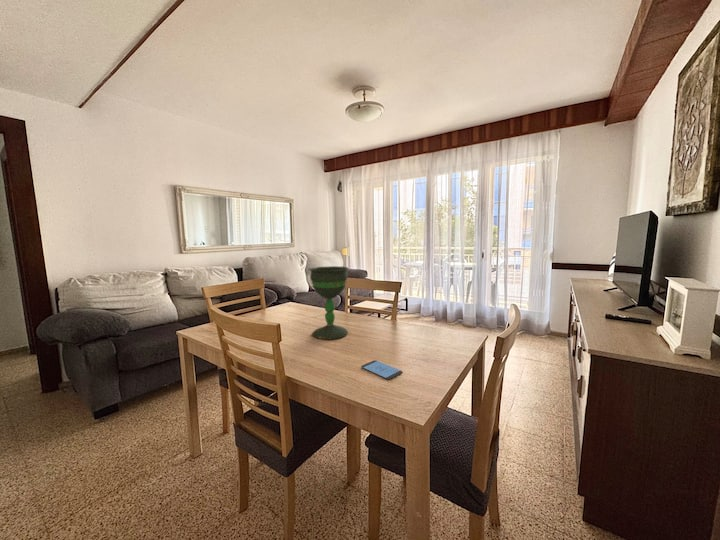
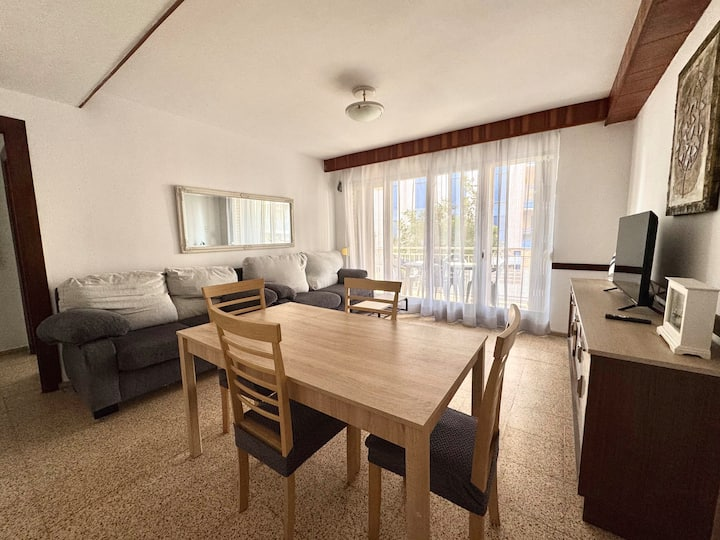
- smartphone (381, 369)
- chalice (329, 301)
